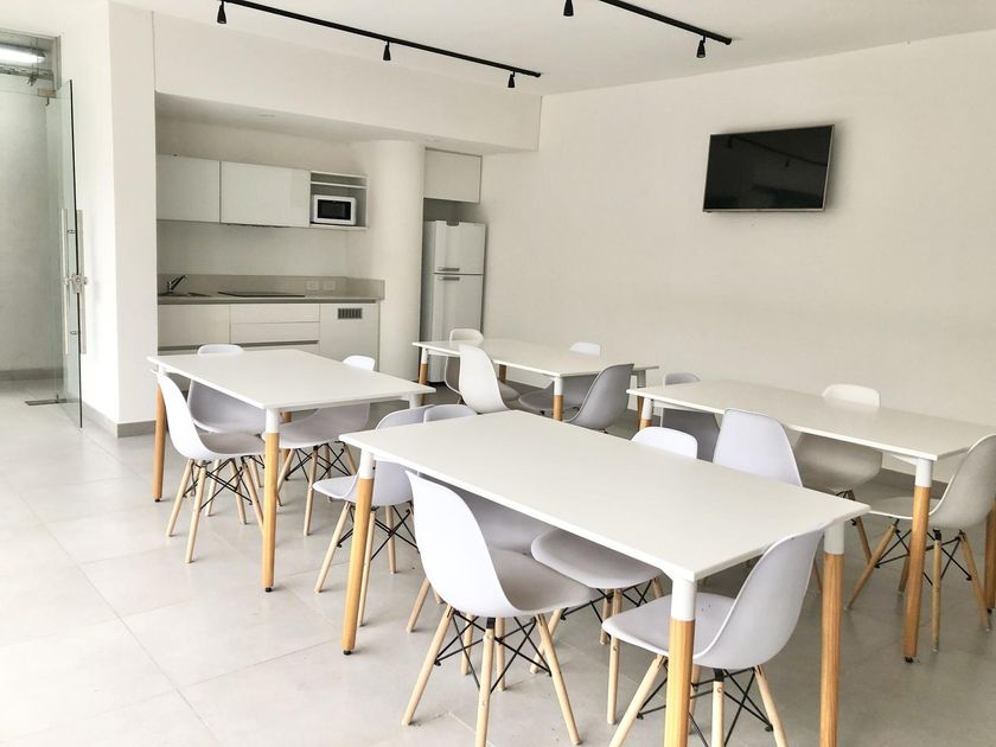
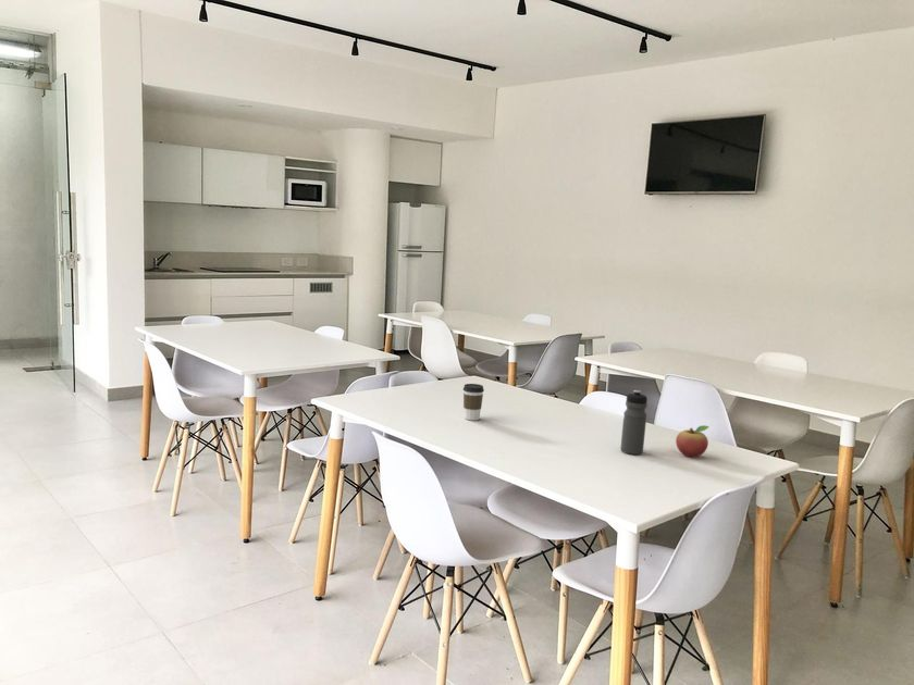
+ water bottle (634, 421)
+ coffee cup (472, 401)
+ fruit (692, 439)
